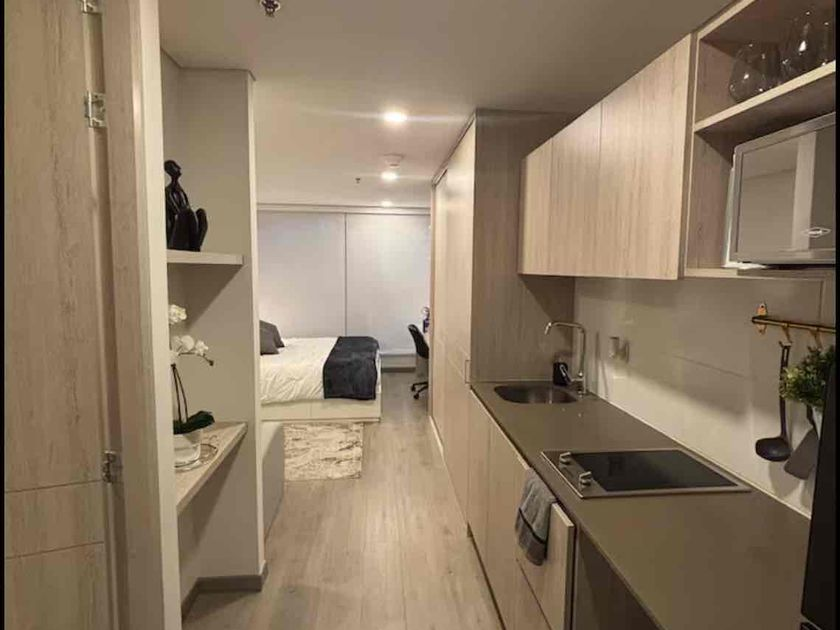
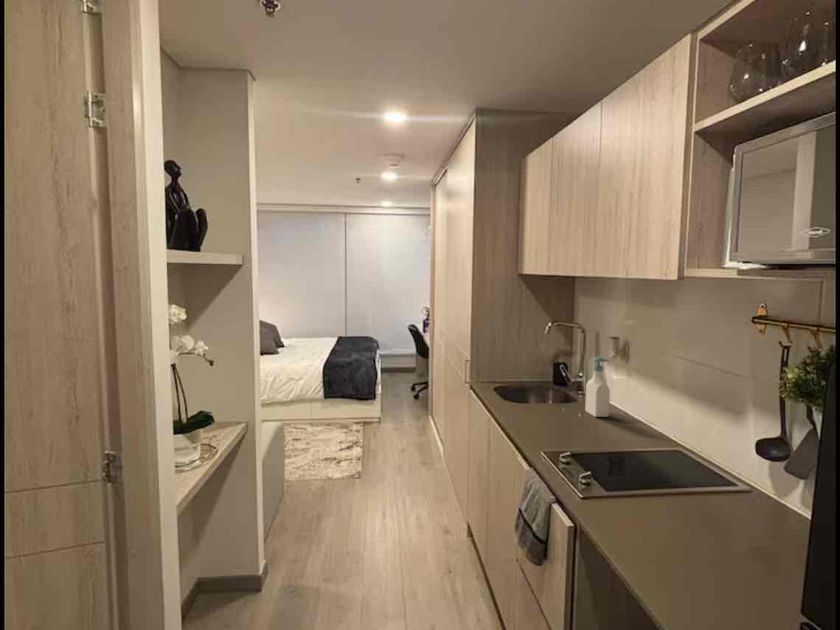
+ soap bottle (599, 385)
